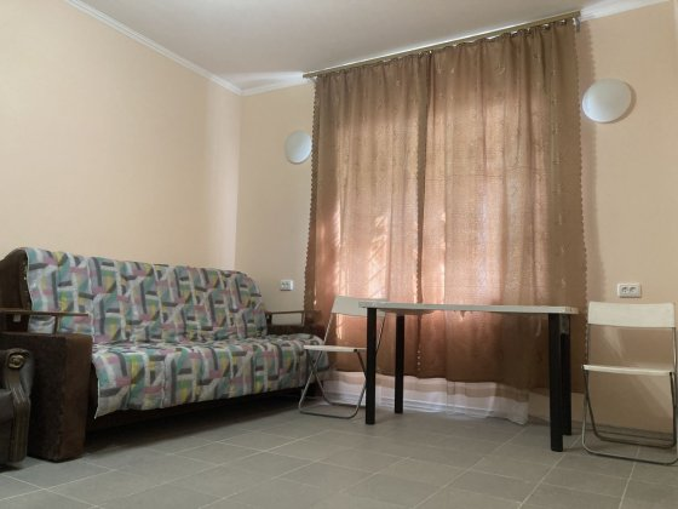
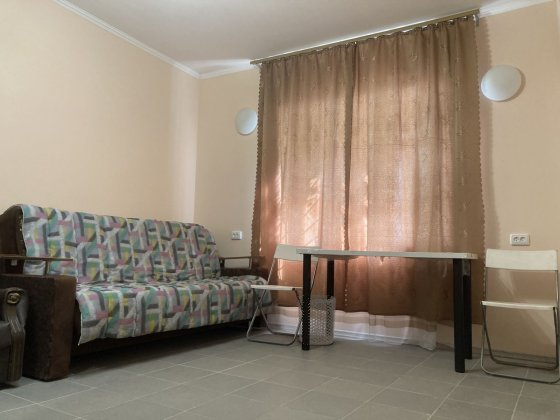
+ waste bin (316, 319)
